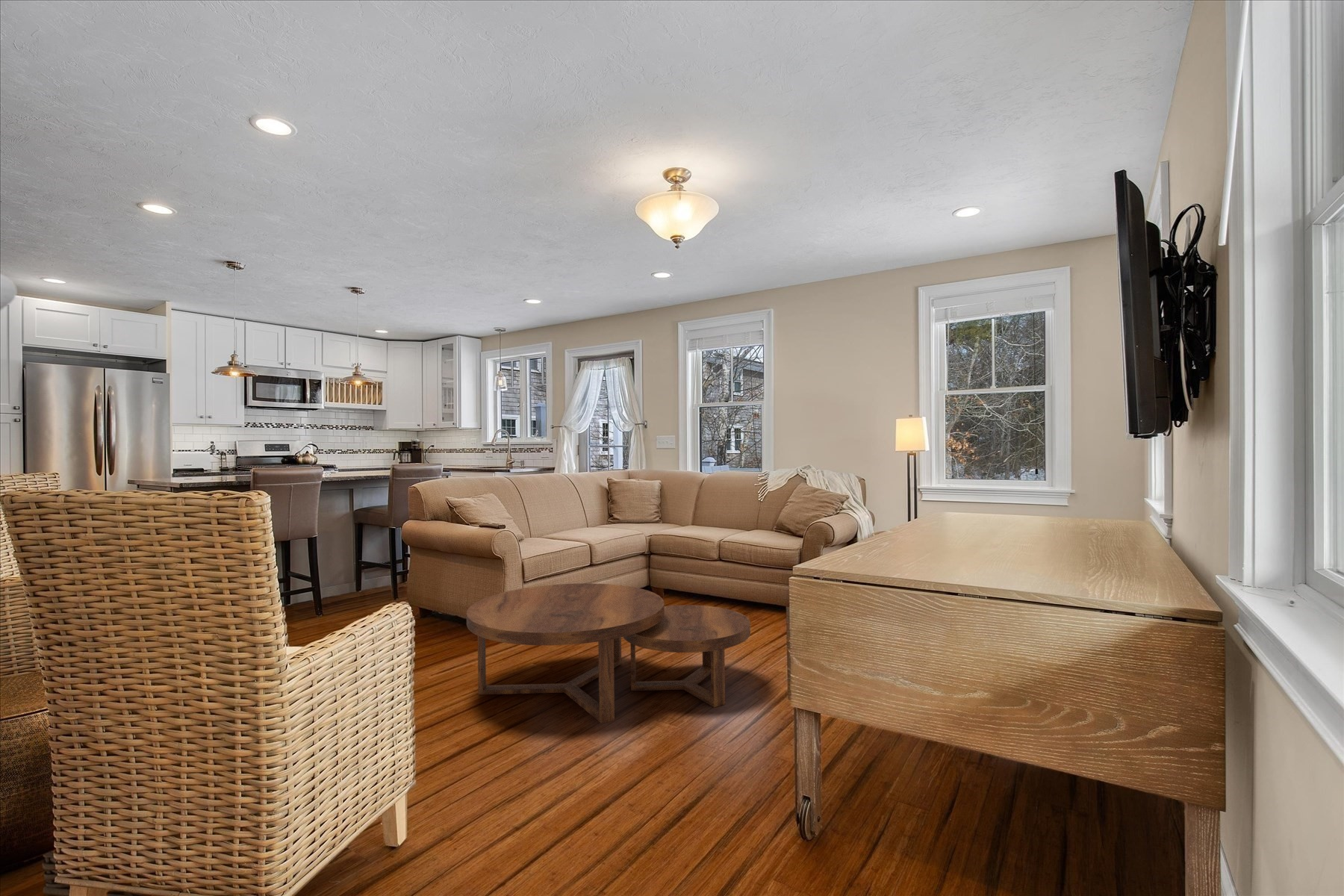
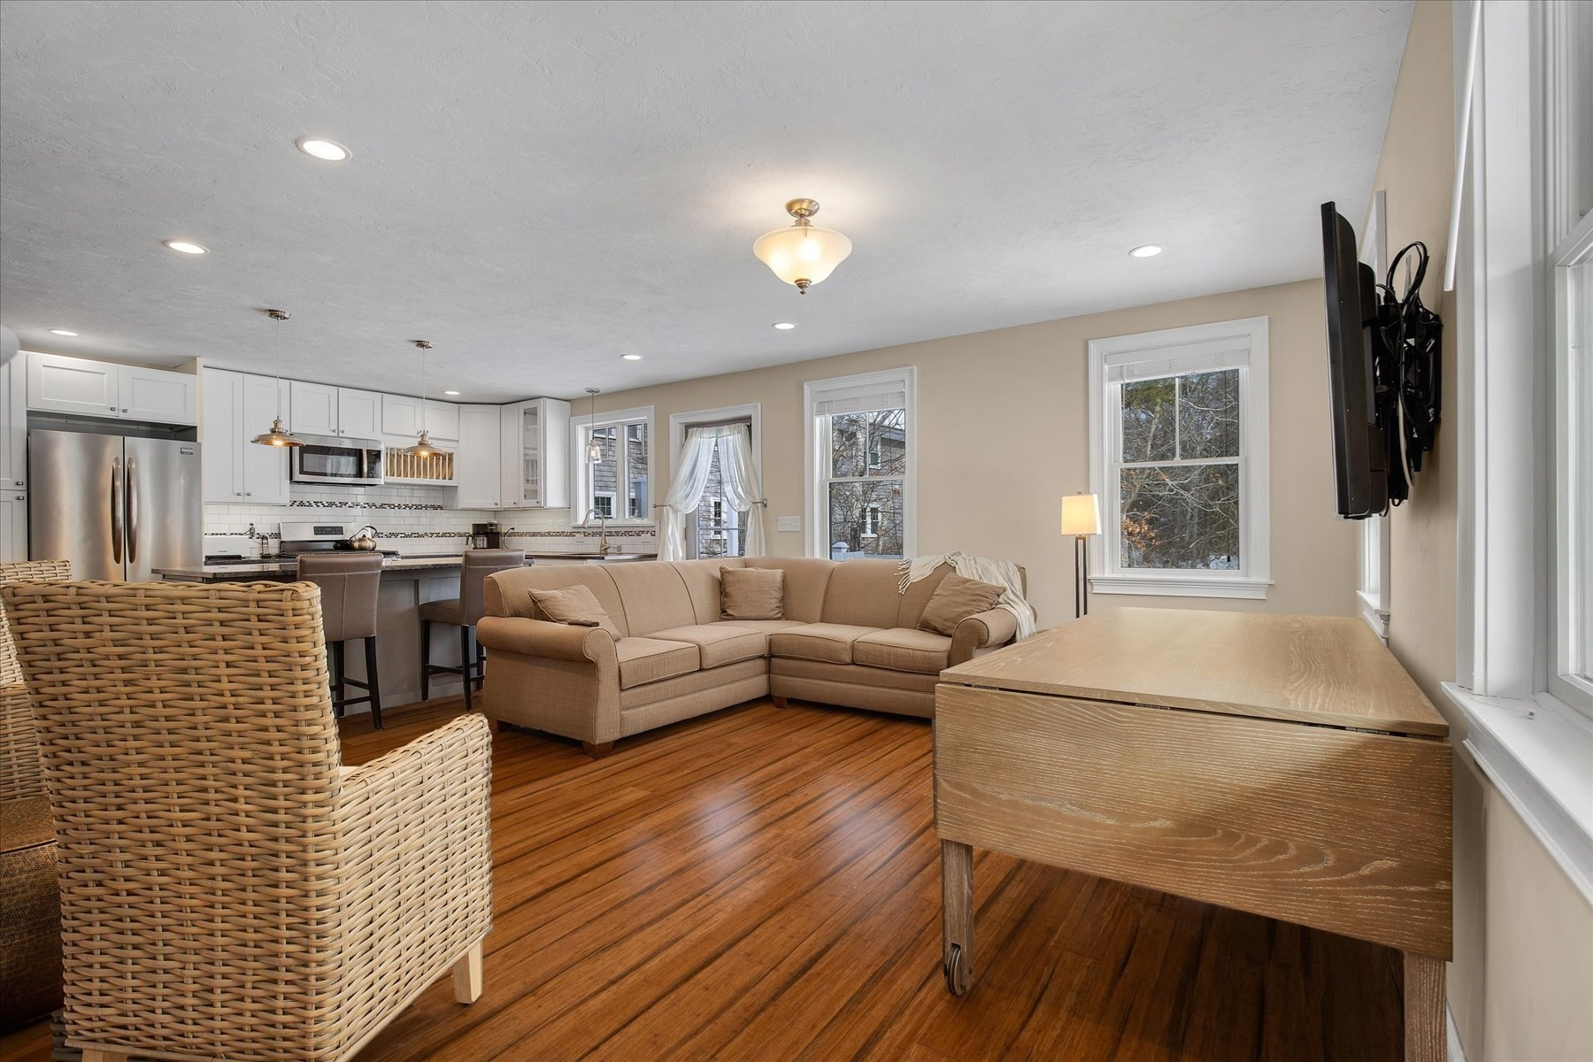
- coffee table (611, 646)
